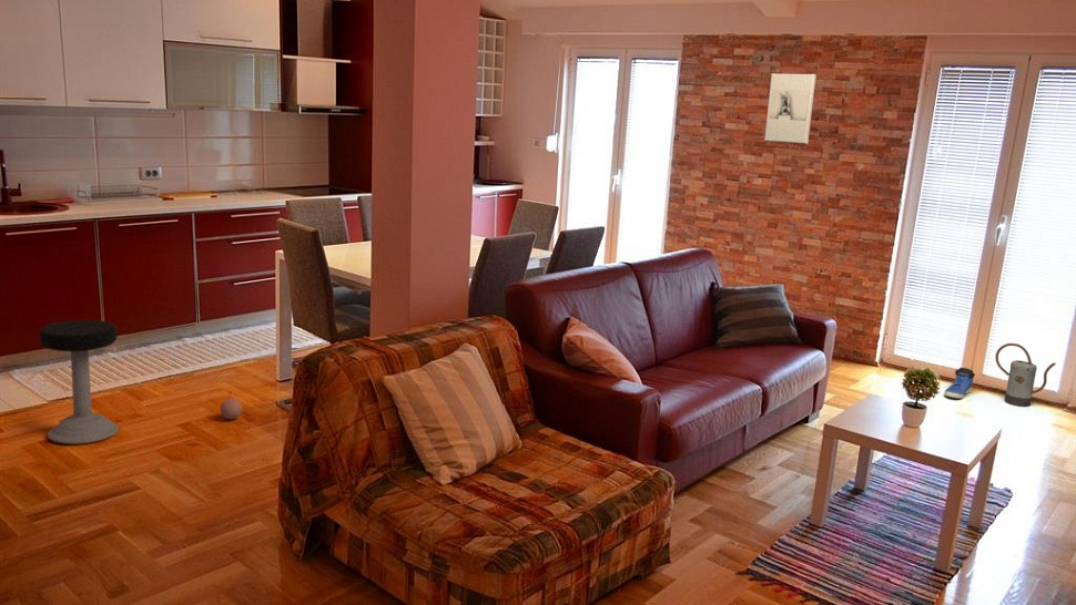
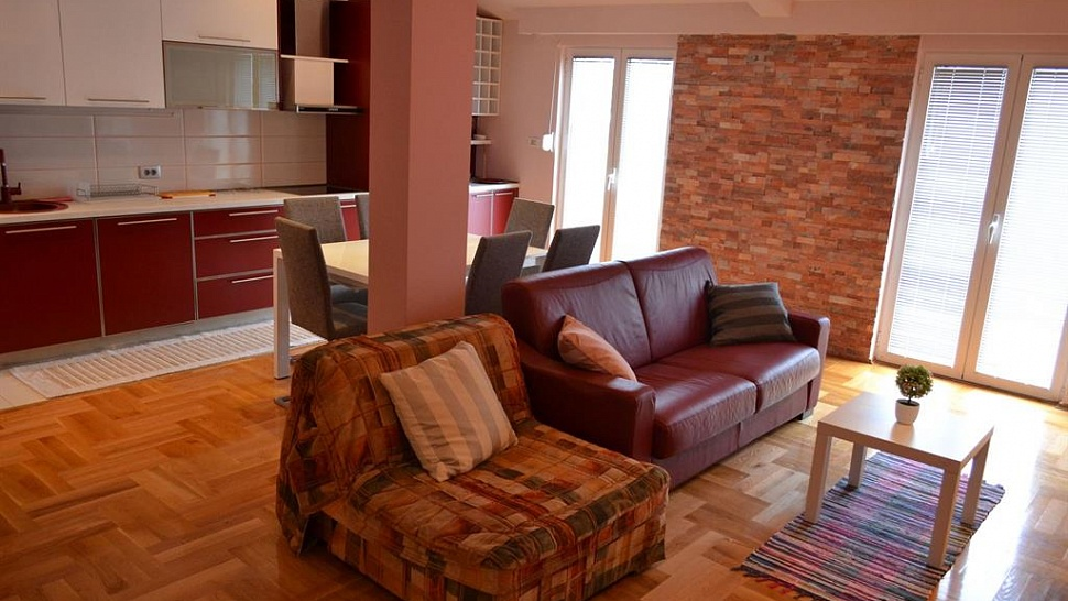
- watering can (1022, 375)
- stool (81, 380)
- sneaker (960, 381)
- wall sculpture (789, 107)
- ball (231, 409)
